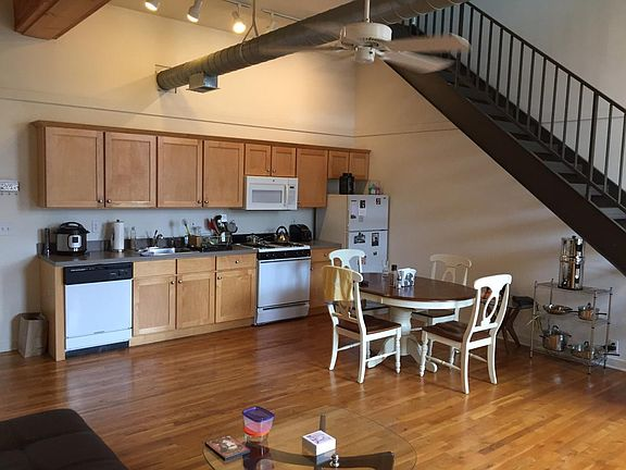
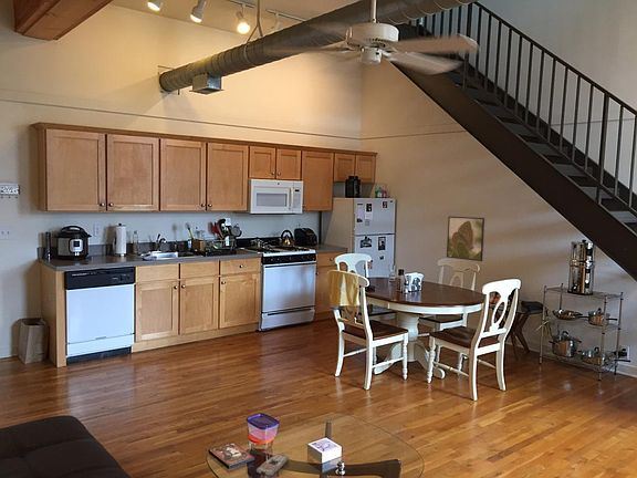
+ remote control (273, 464)
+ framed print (464, 238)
